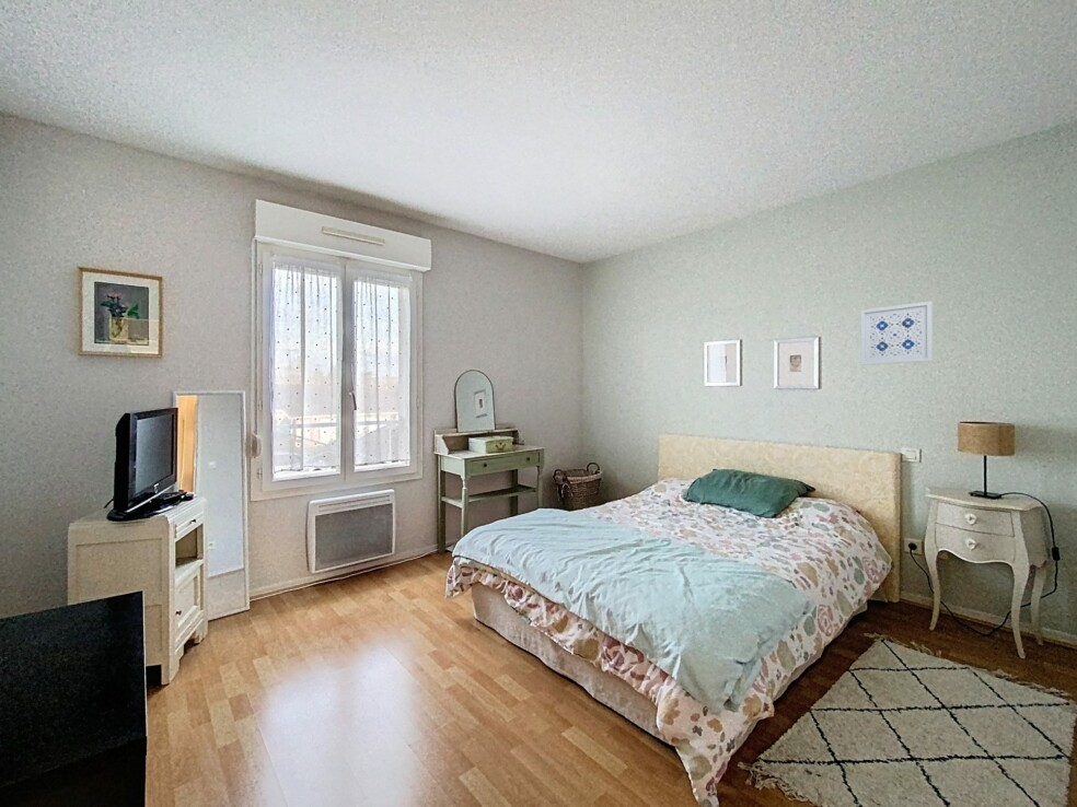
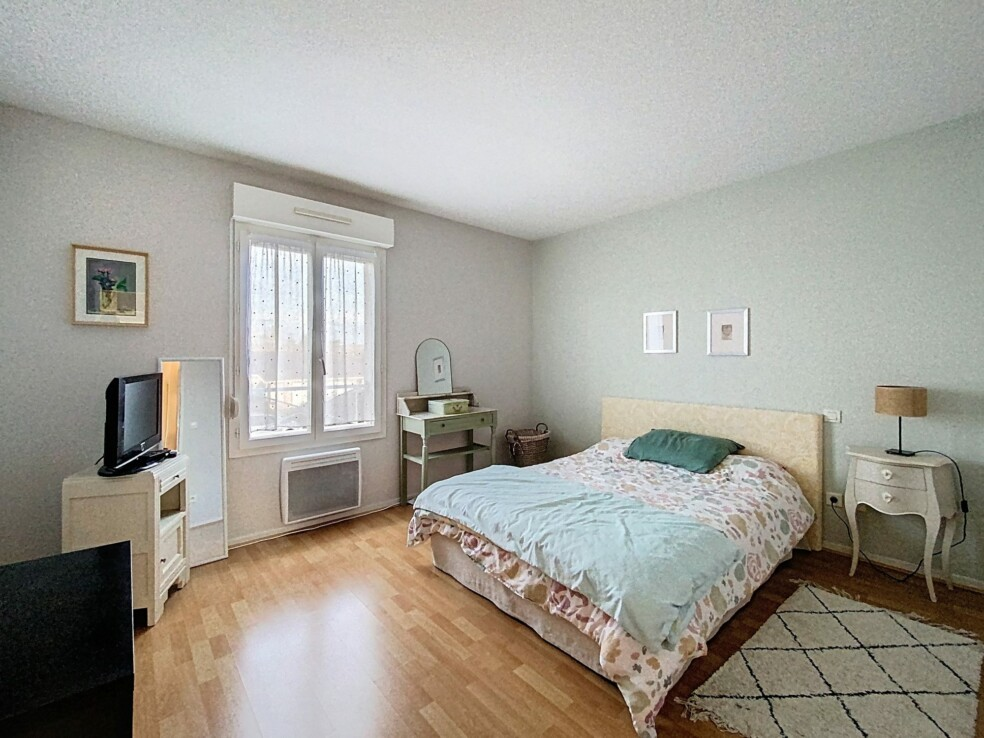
- wall art (894, 334)
